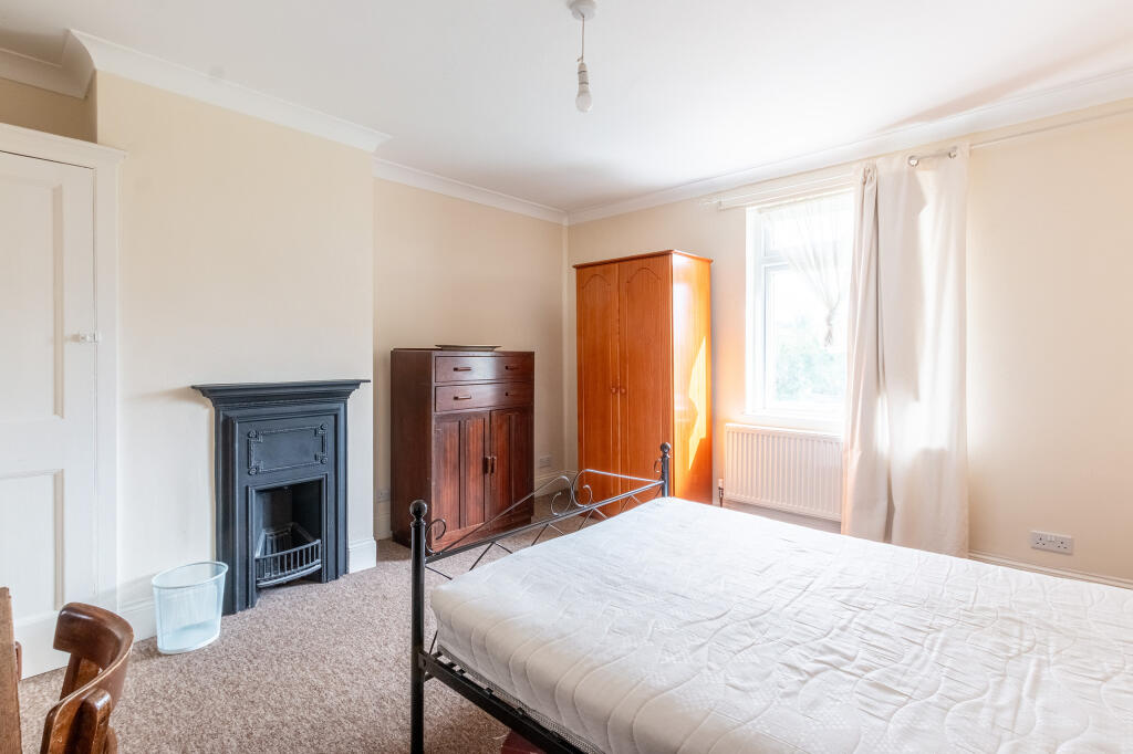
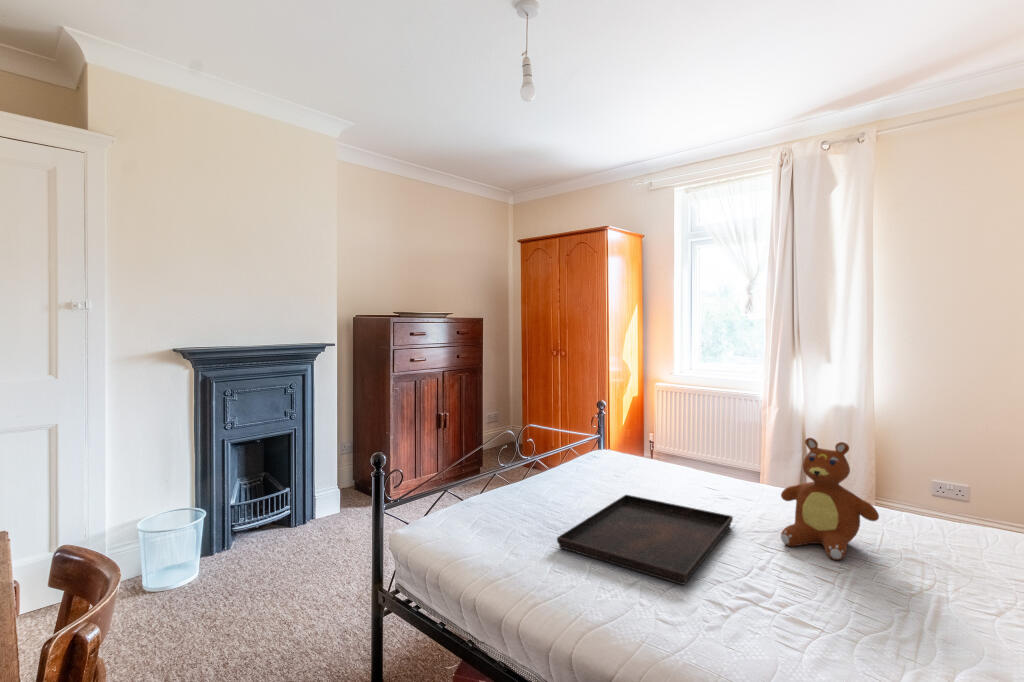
+ serving tray (649, 531)
+ teddy bear (821, 493)
